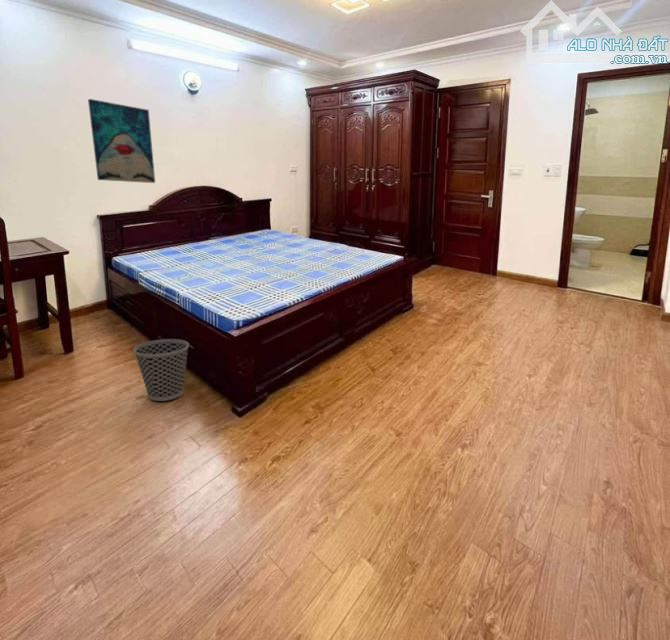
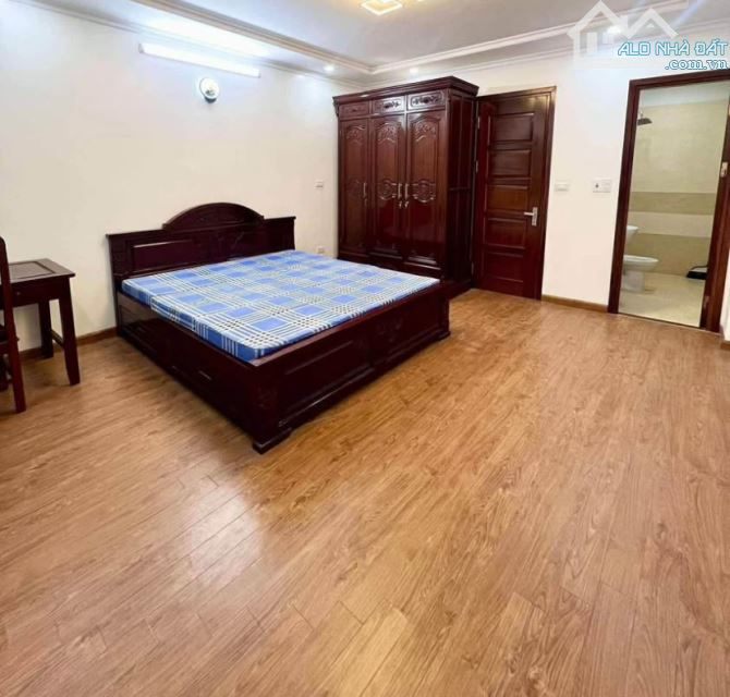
- wall art (123, 143)
- wastebasket (163, 370)
